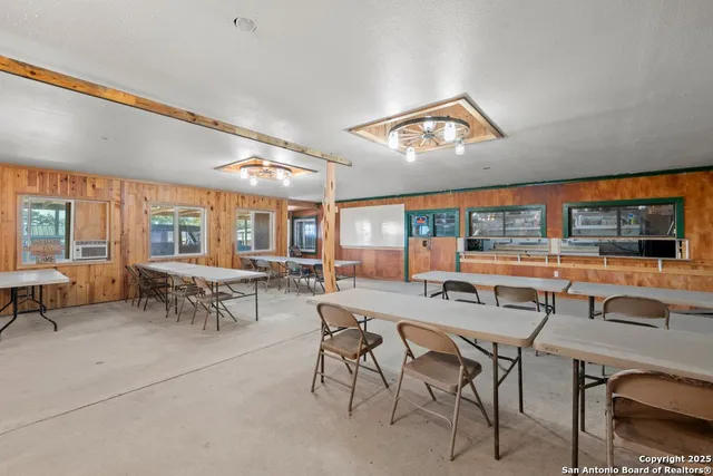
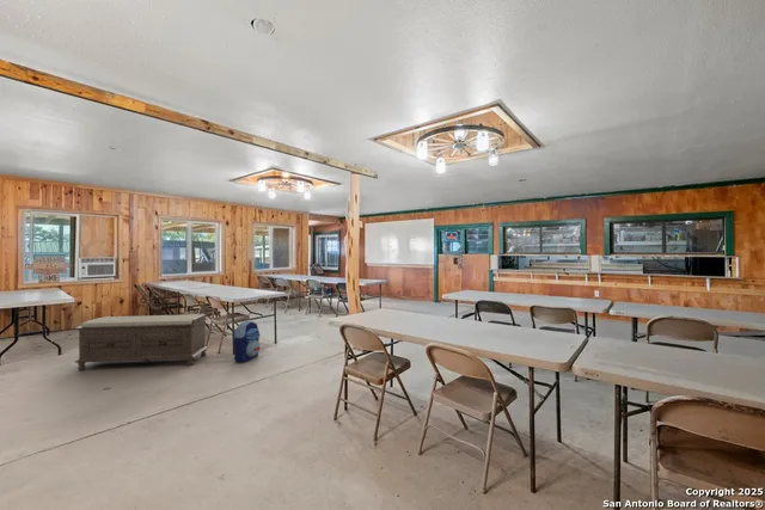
+ bench (146, 339)
+ backpack (246, 339)
